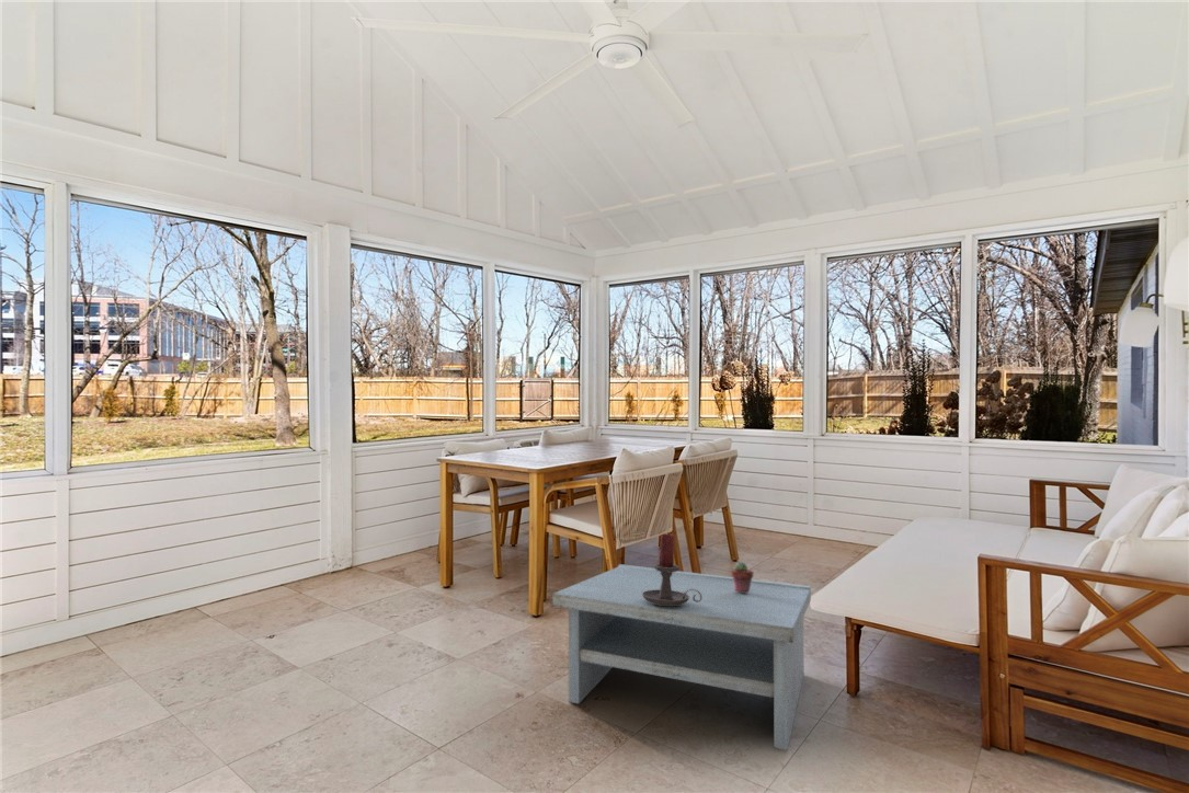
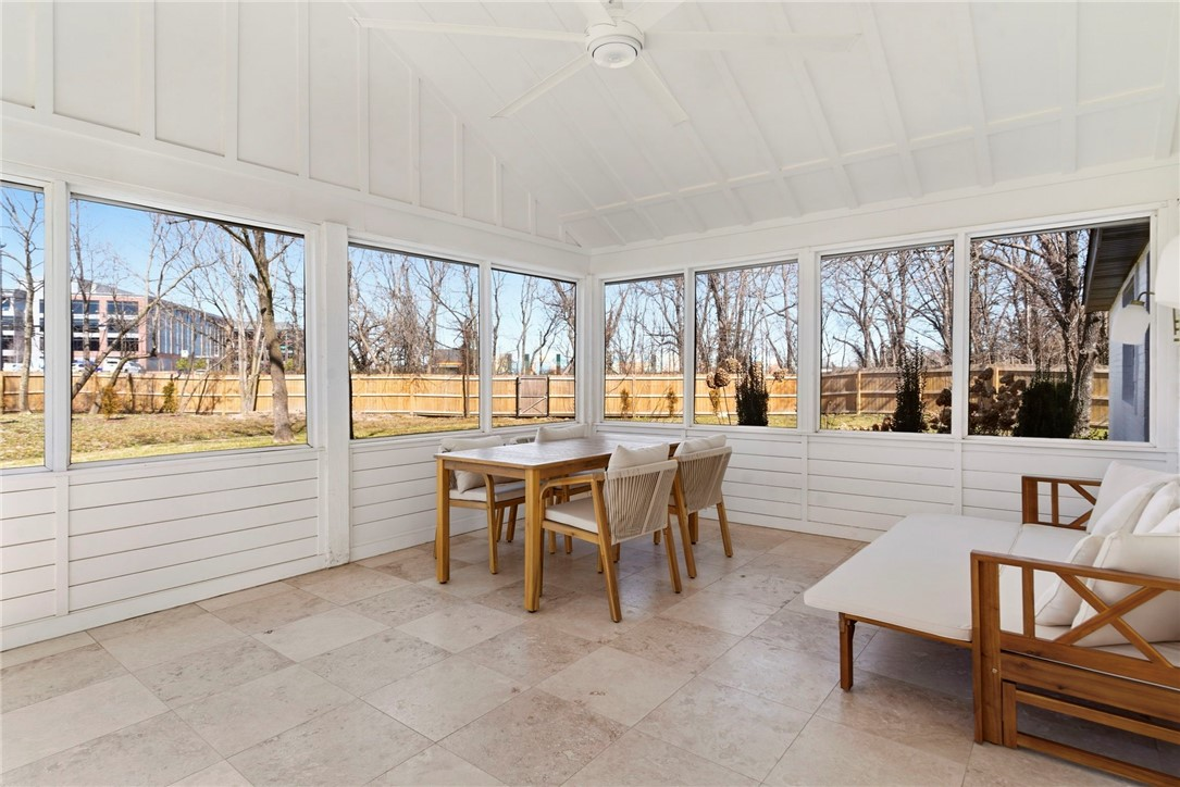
- candle holder (671, 574)
- coffee table (689, 635)
- potted succulent (741, 572)
